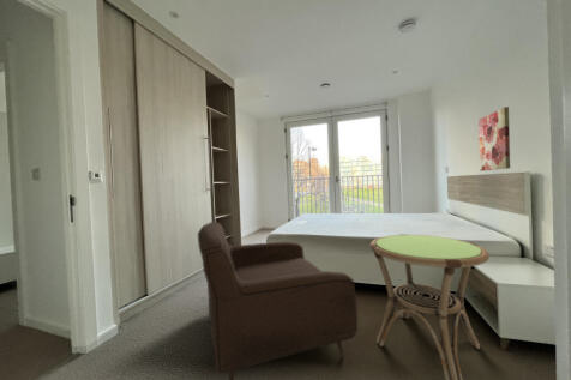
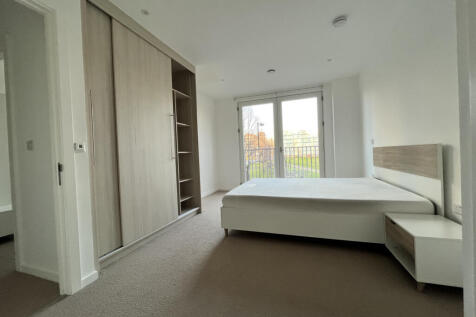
- side table (425, 292)
- wall art (492, 141)
- armchair (266, 275)
